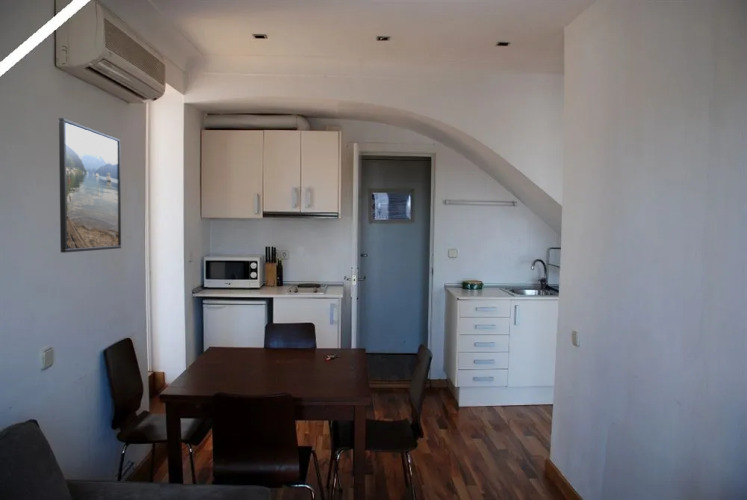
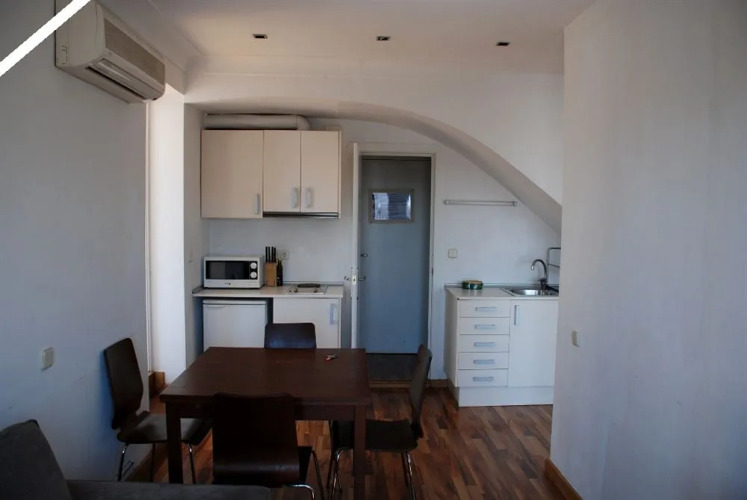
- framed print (93, 190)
